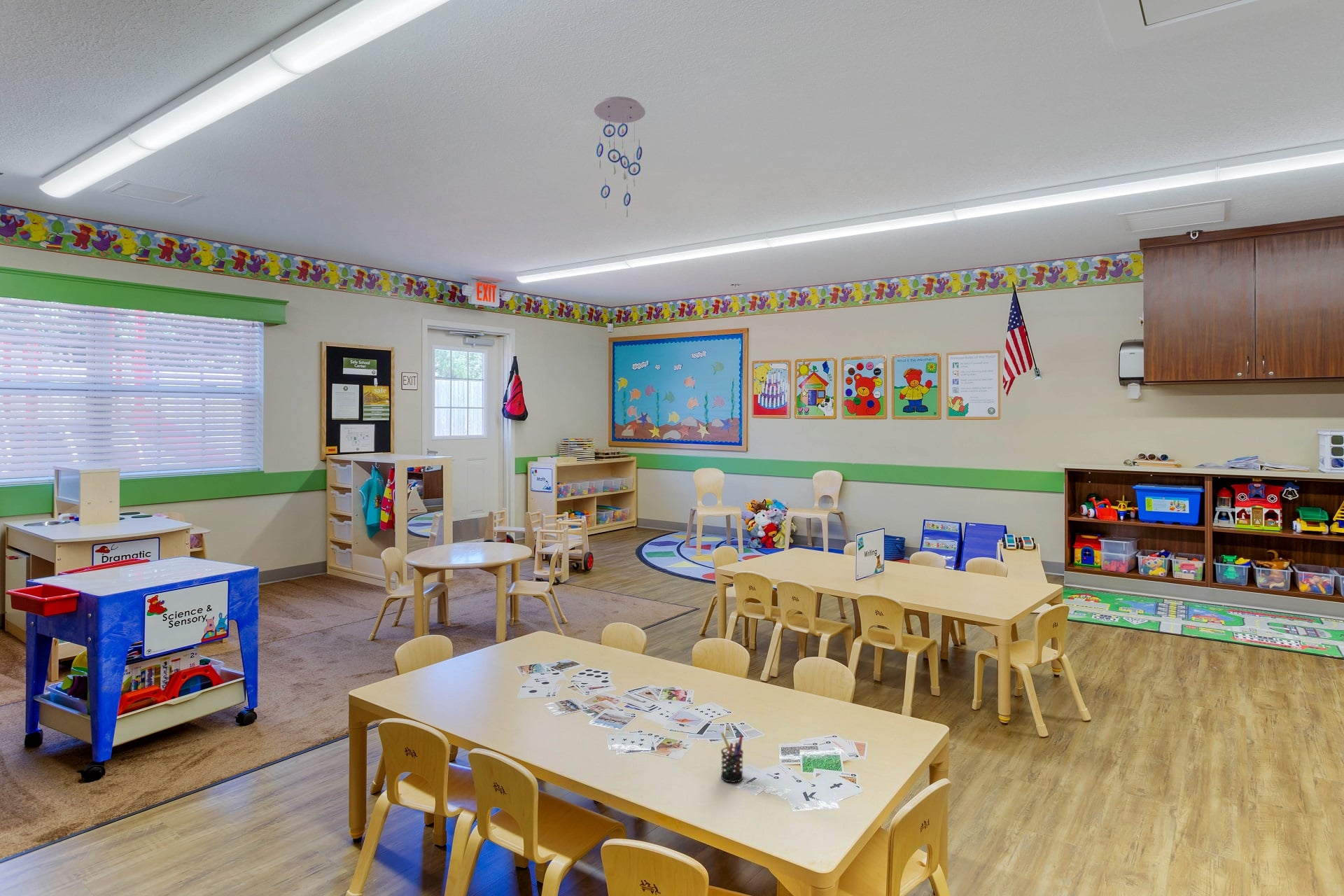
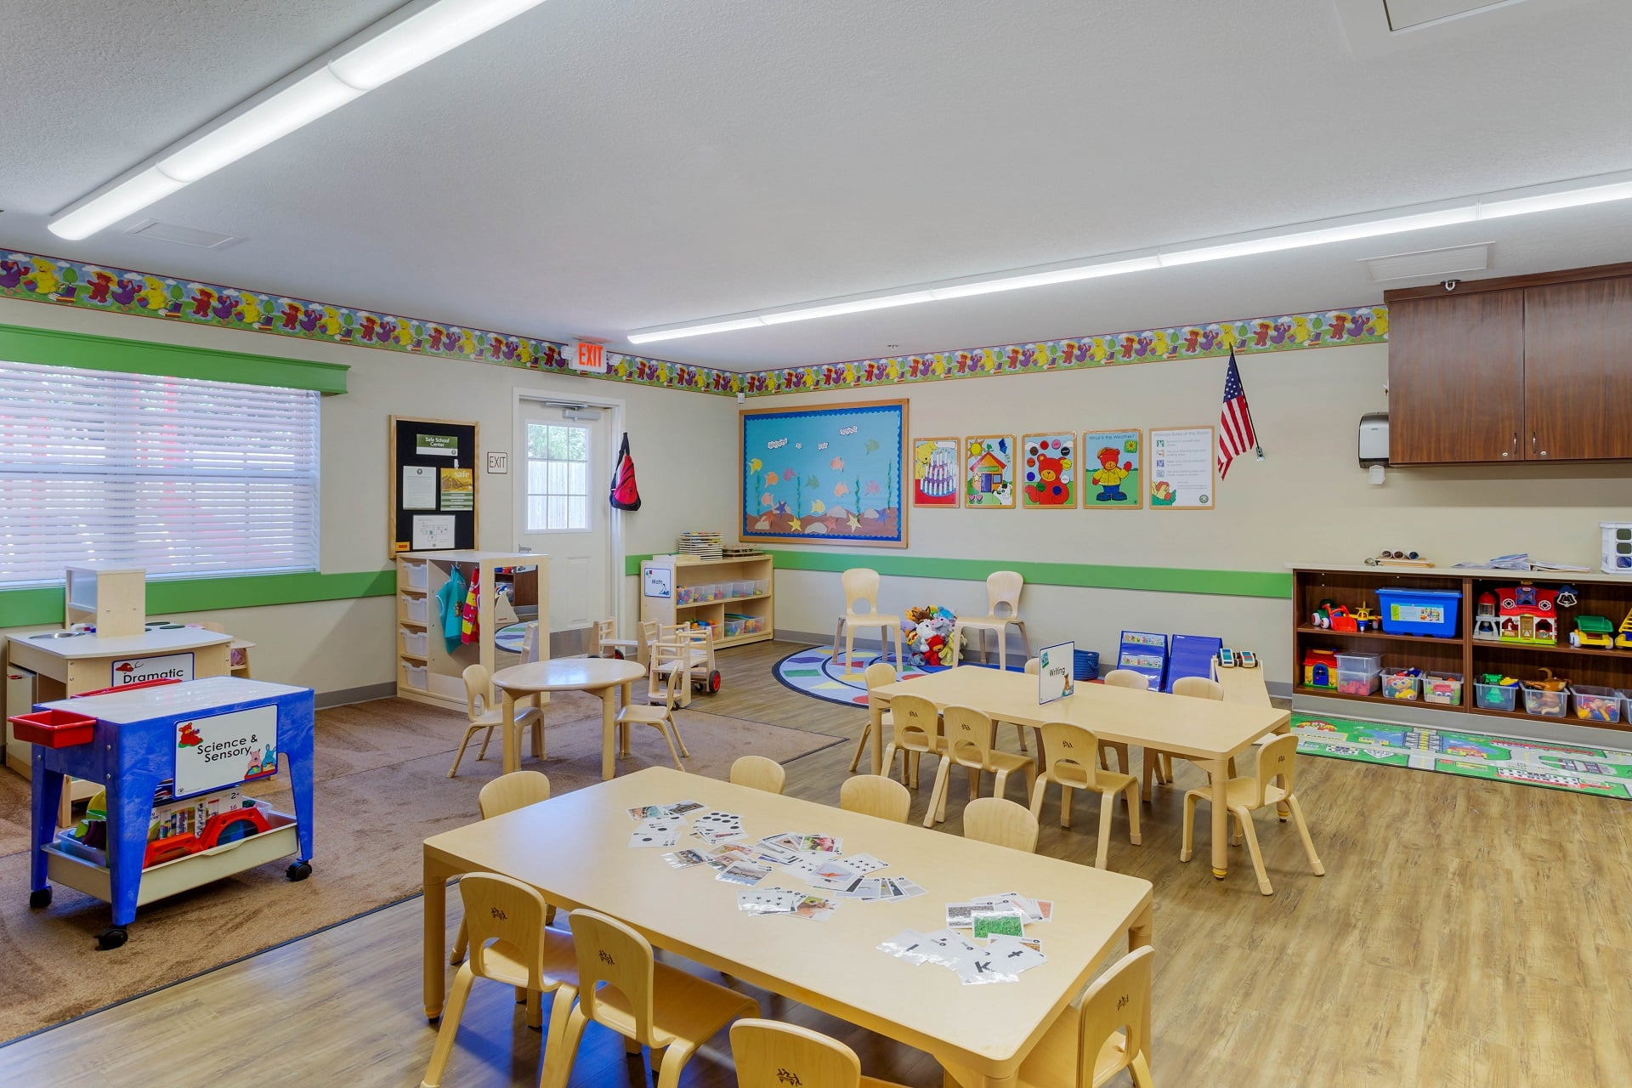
- pen holder (734, 754)
- ceiling mobile (619, 160)
